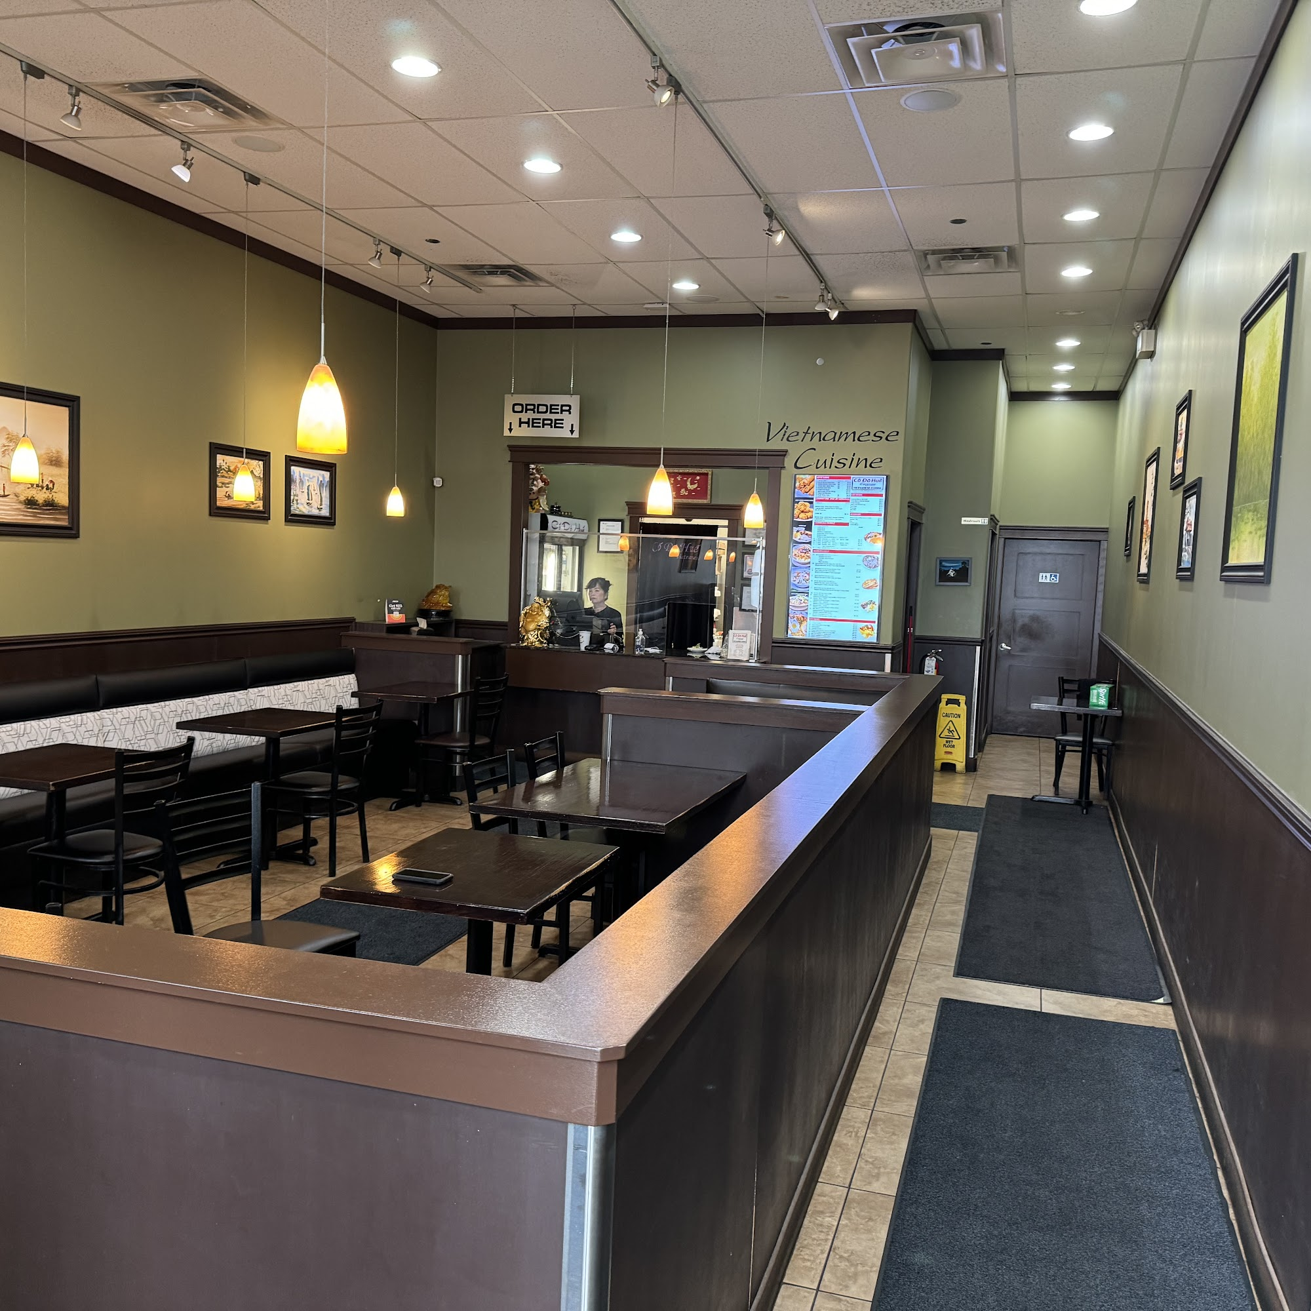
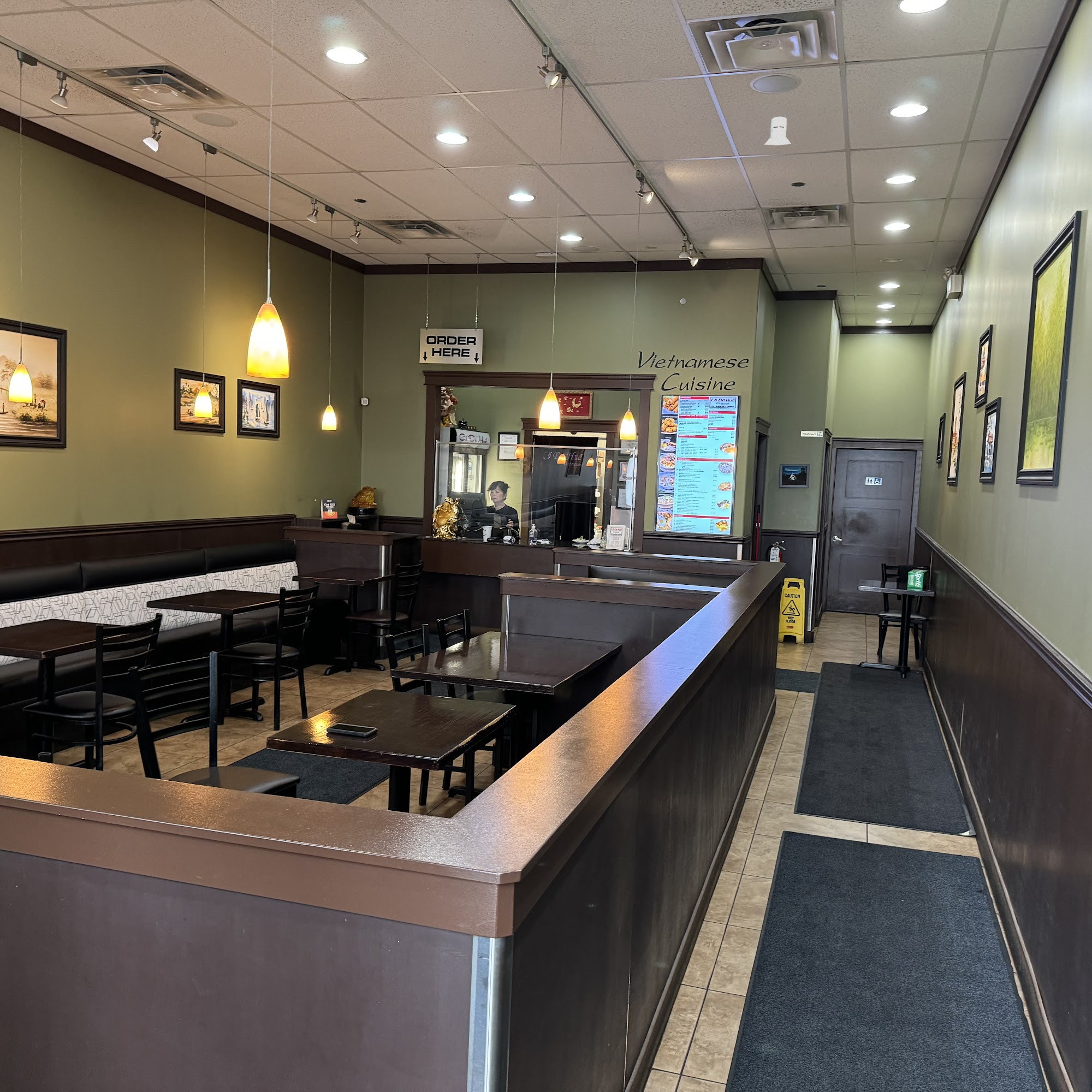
+ knight helmet (778, 134)
